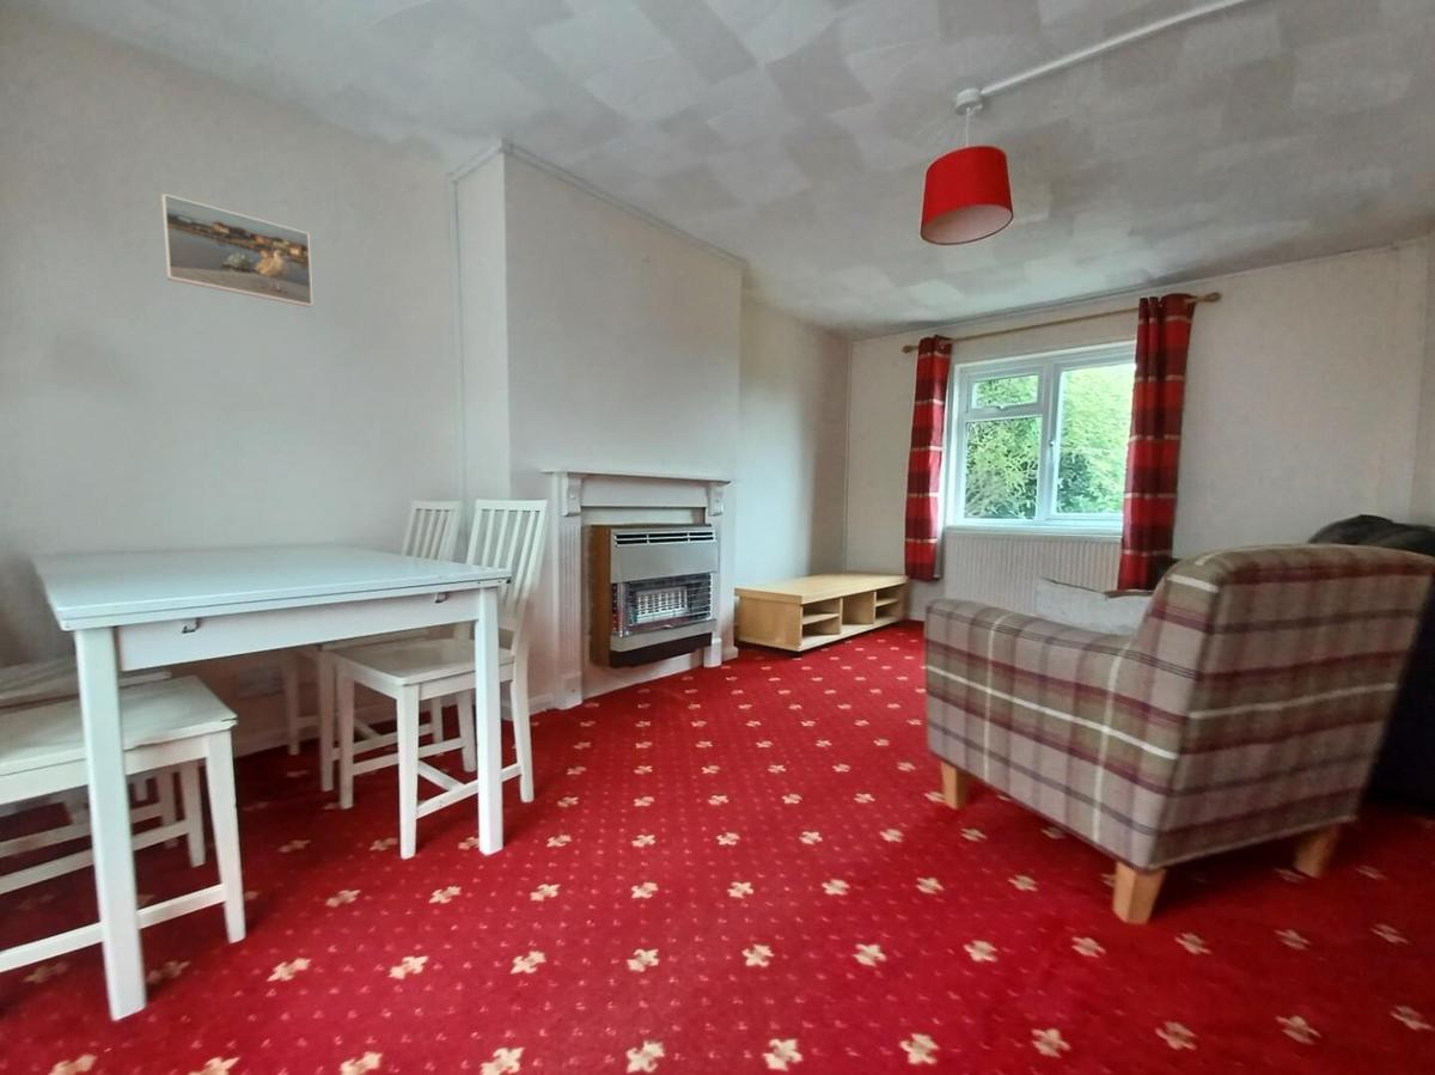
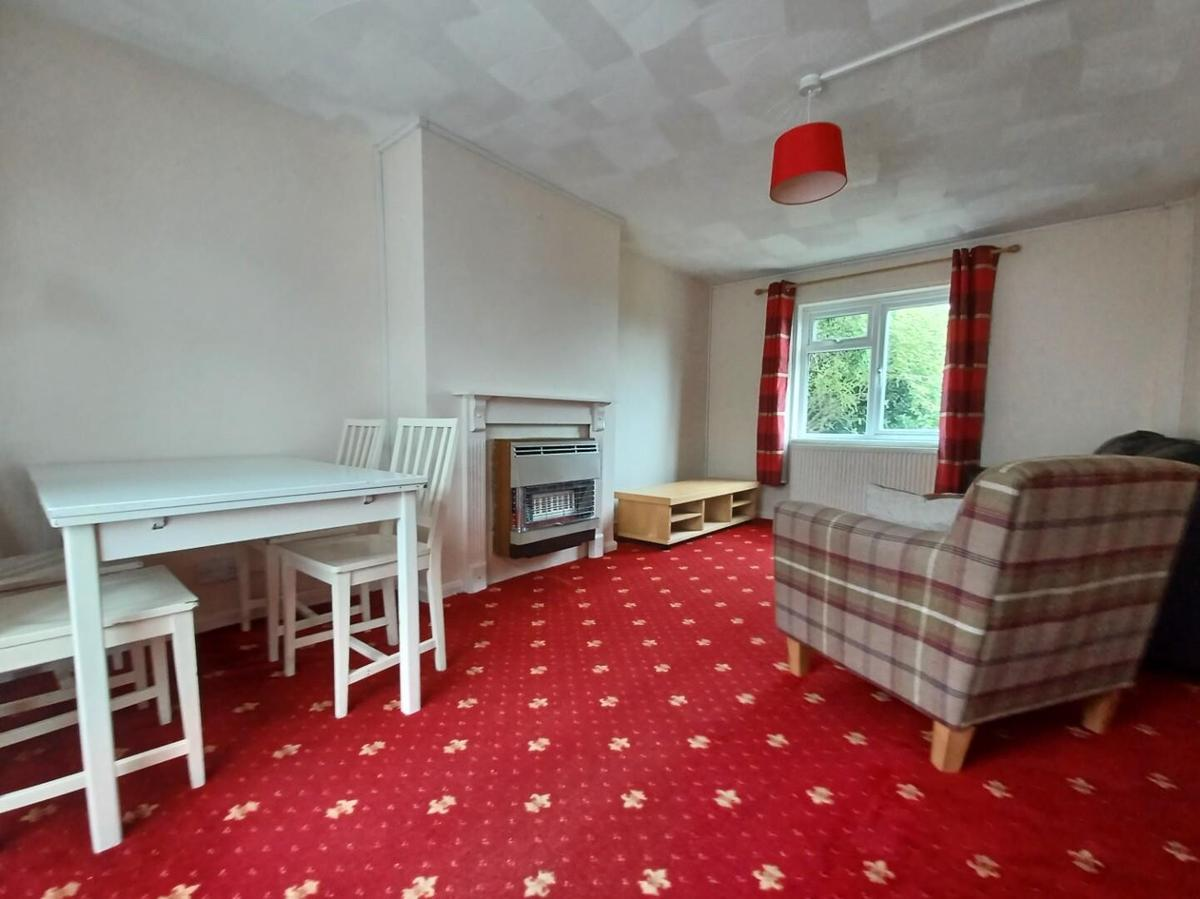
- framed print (242, 255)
